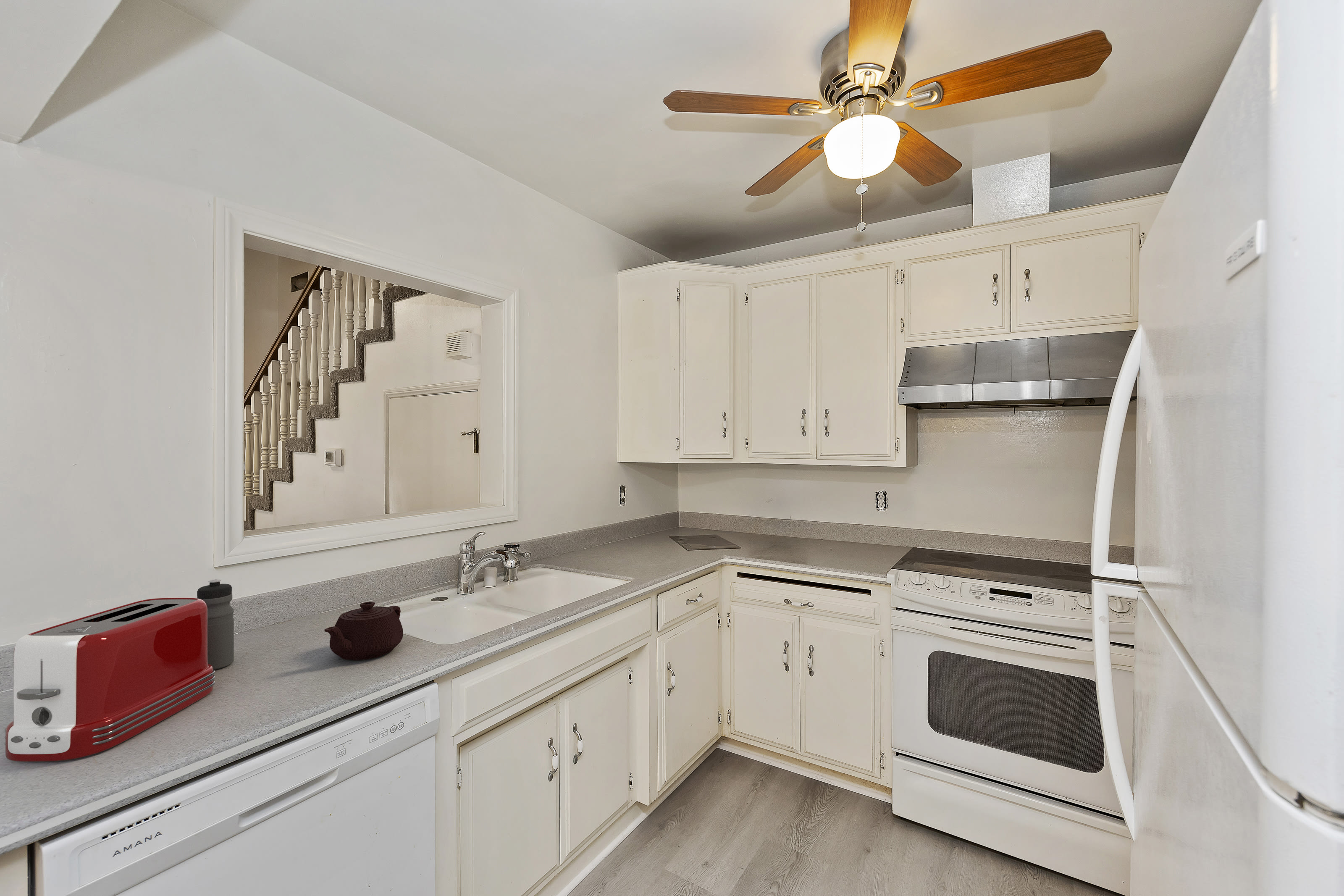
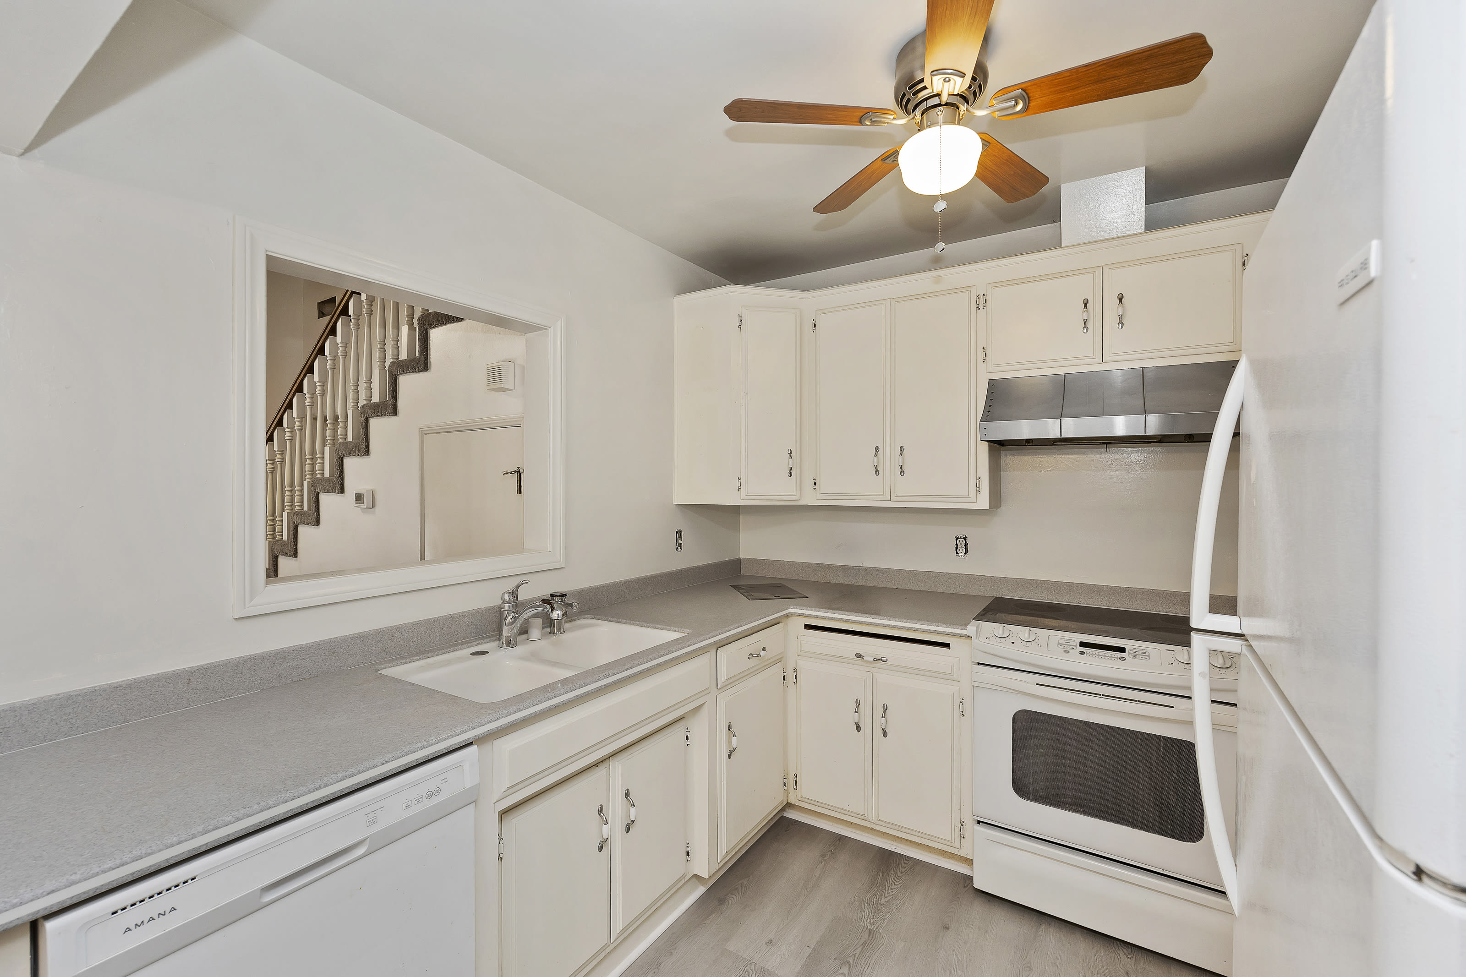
- teapot (365, 628)
- toaster (122, 667)
- water bottle (215, 623)
